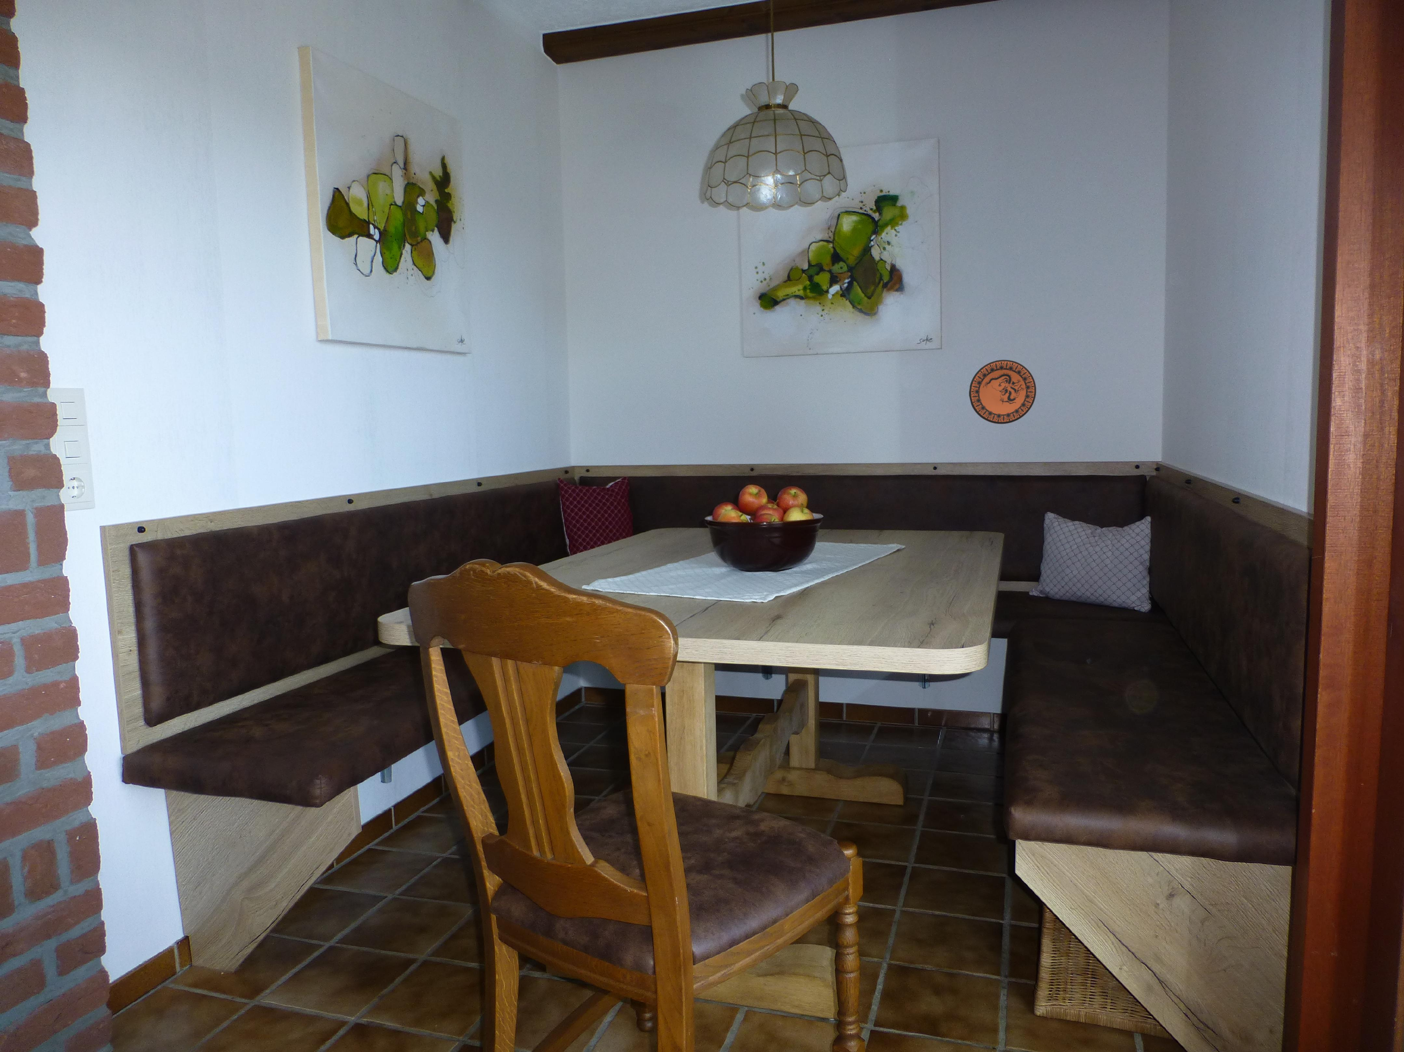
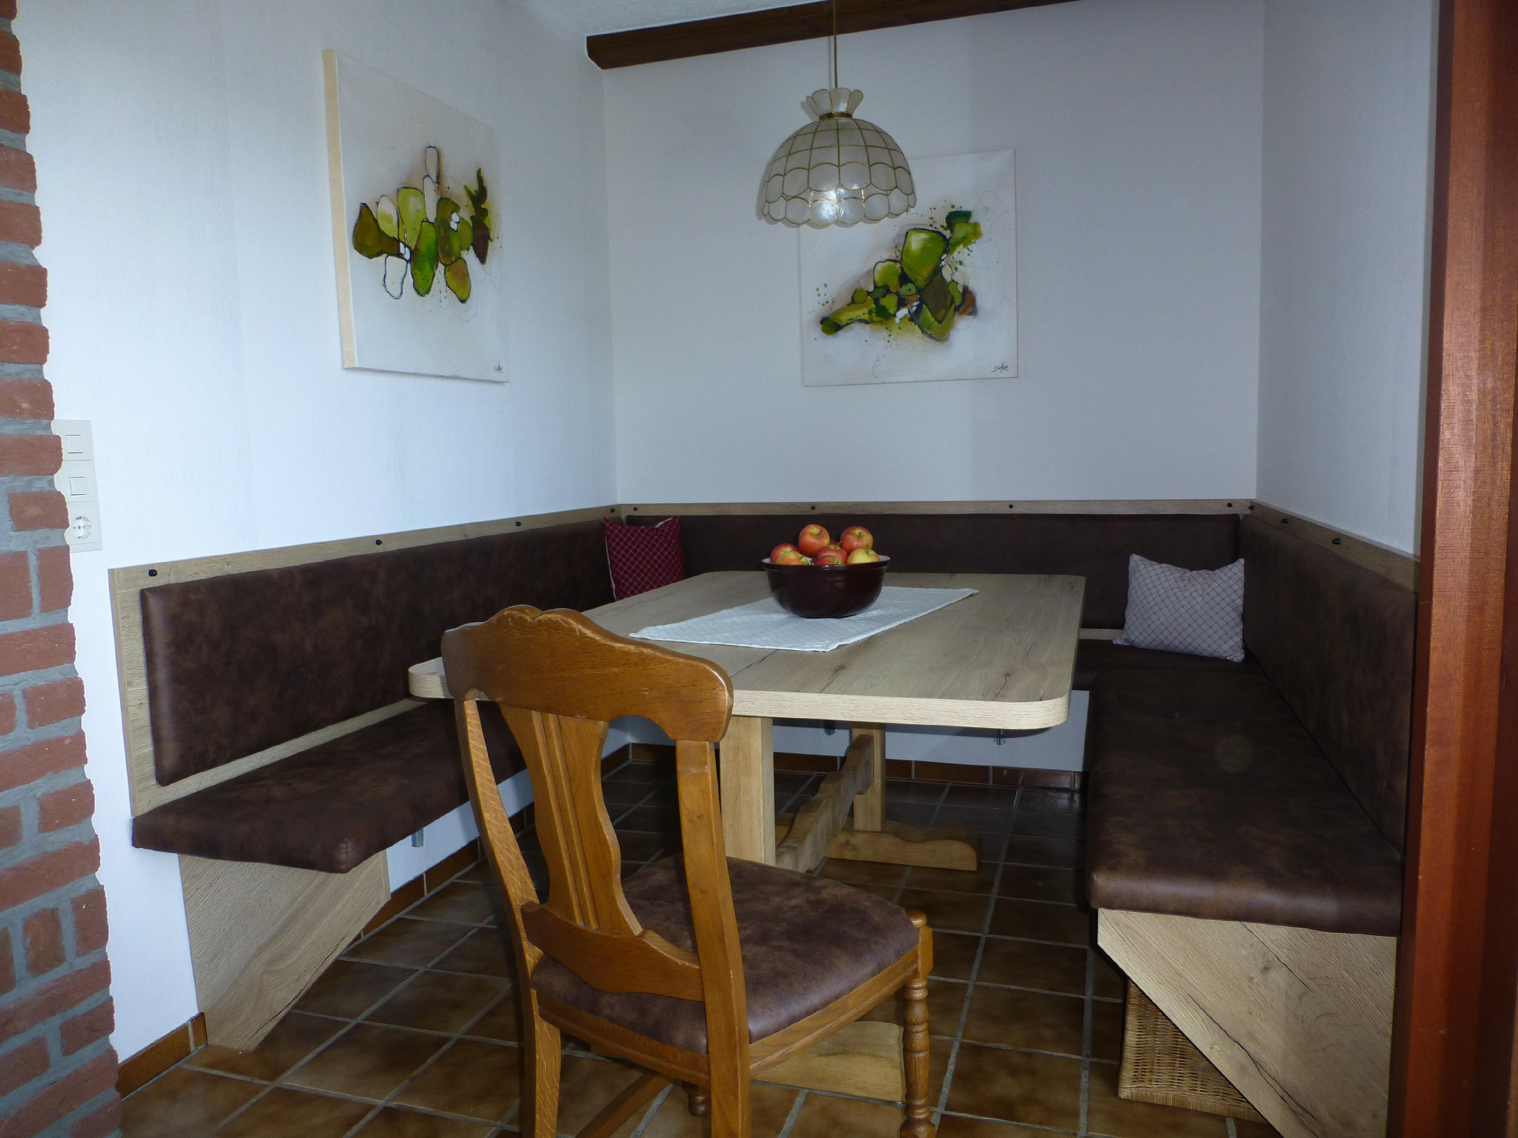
- decorative plate (1002, 392)
